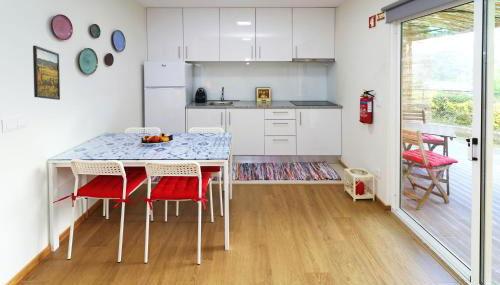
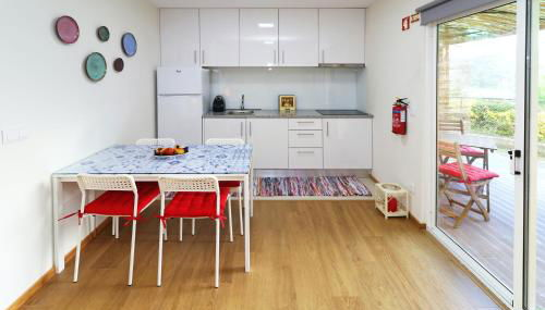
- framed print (47, 74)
